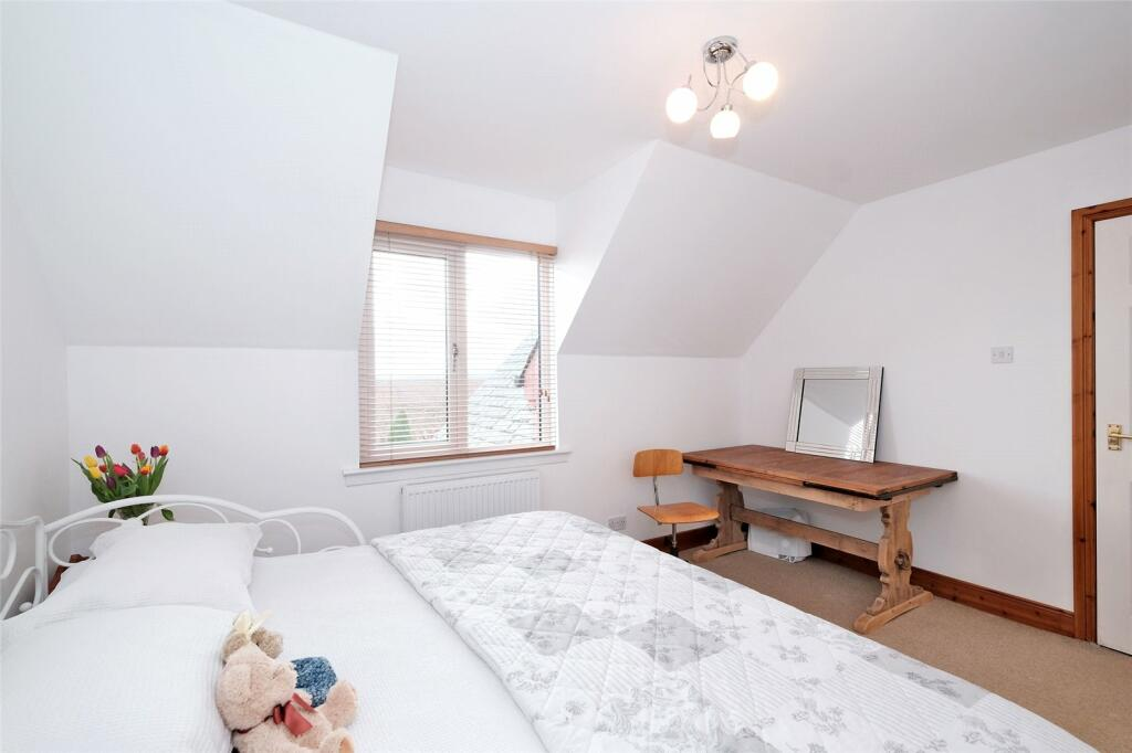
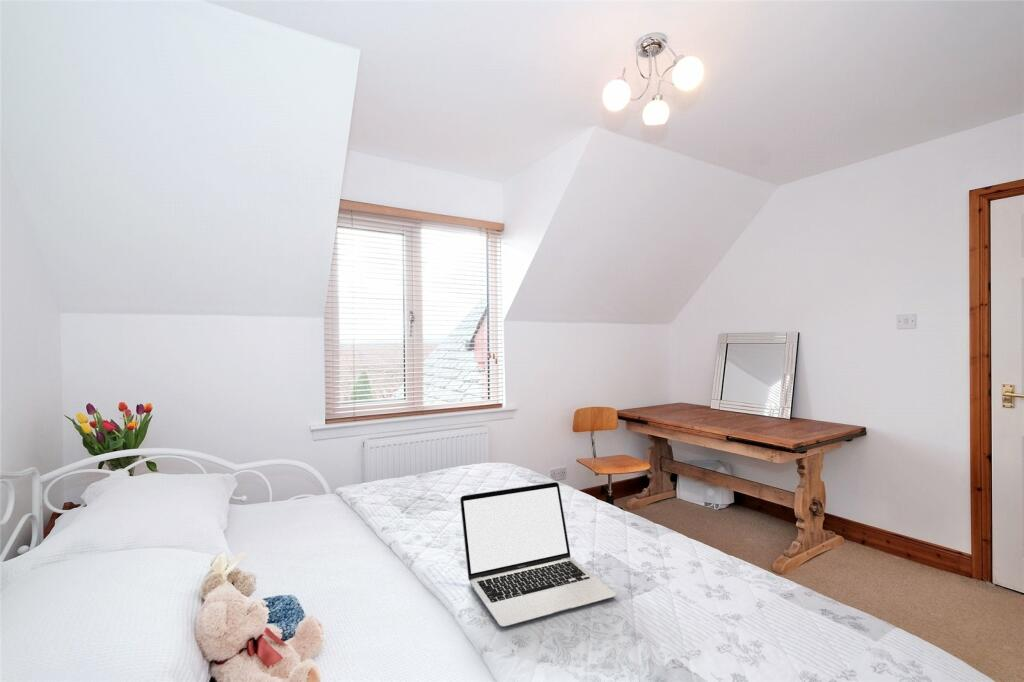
+ laptop (534, 544)
